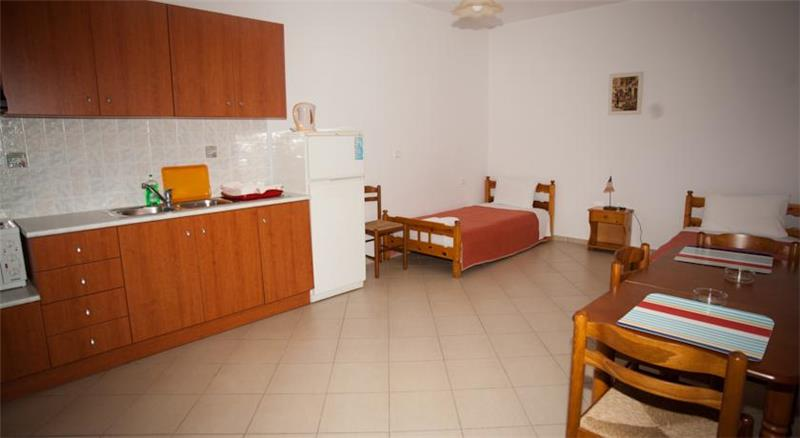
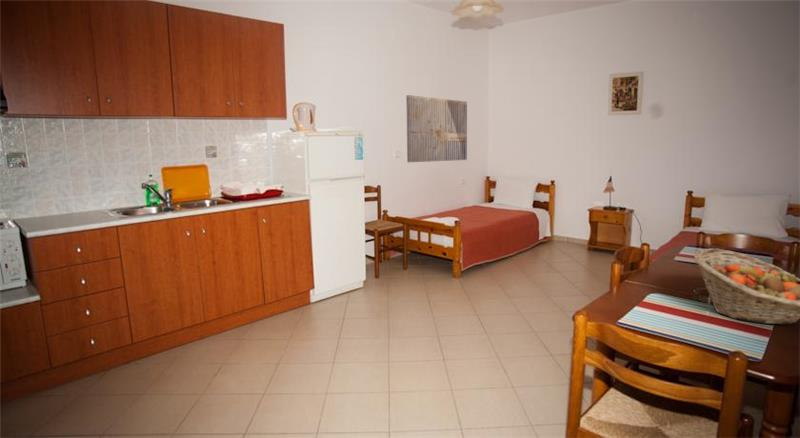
+ wall art (439, 130)
+ fruit basket (751, 283)
